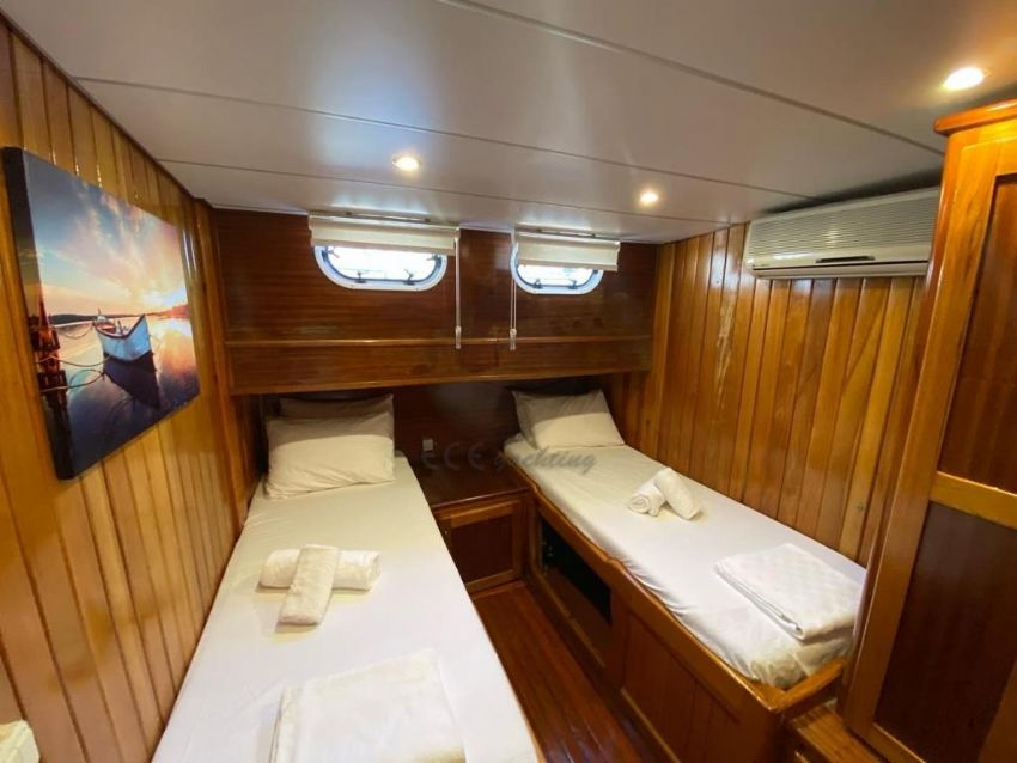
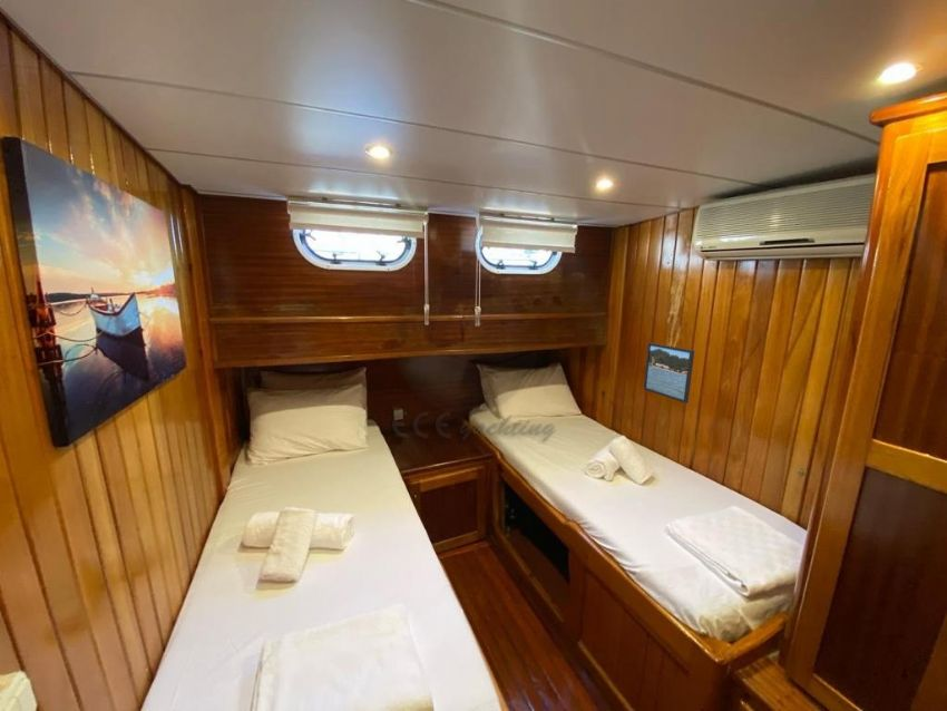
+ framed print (666, 371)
